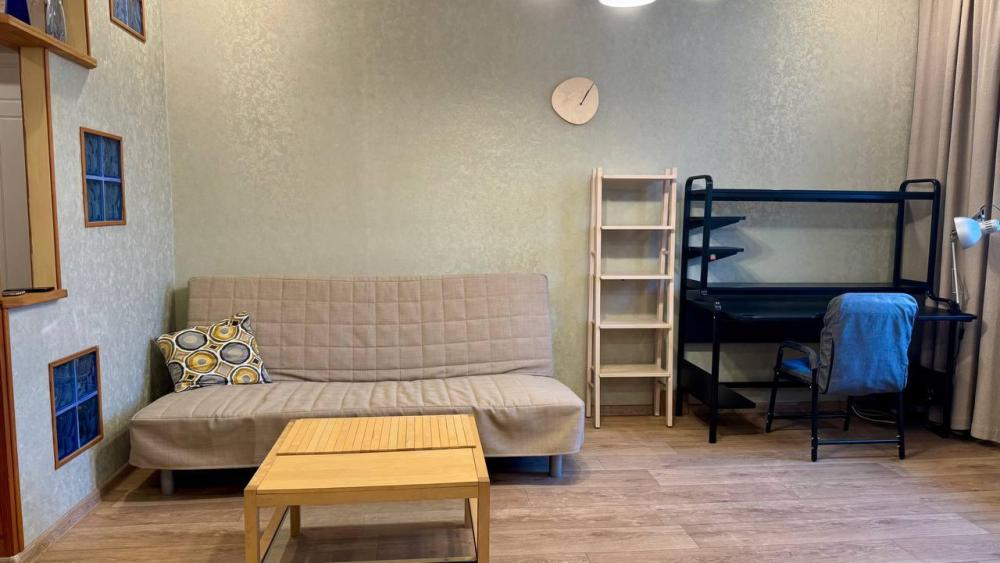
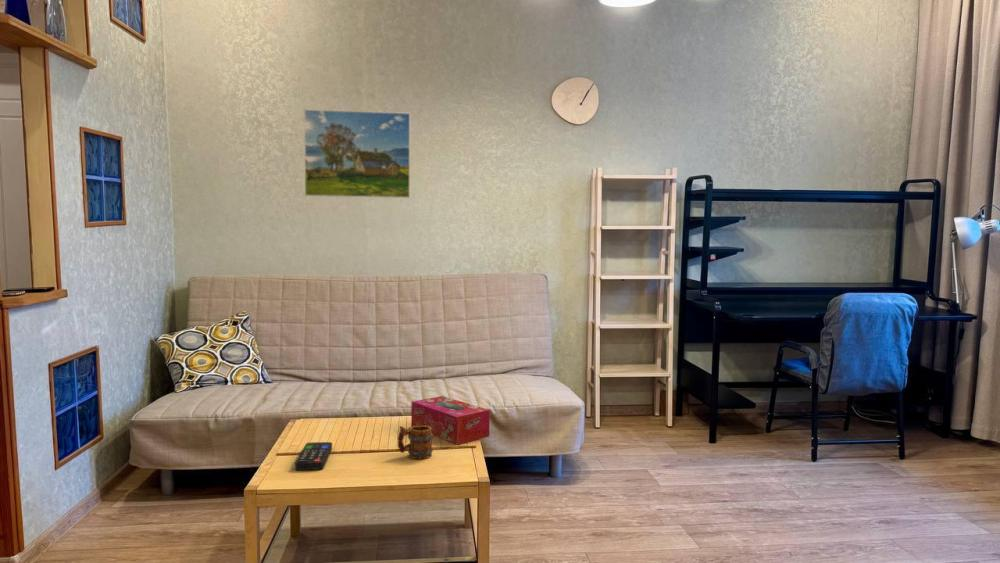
+ mug (415, 440)
+ remote control (314, 454)
+ tissue box (449, 418)
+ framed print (358, 154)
